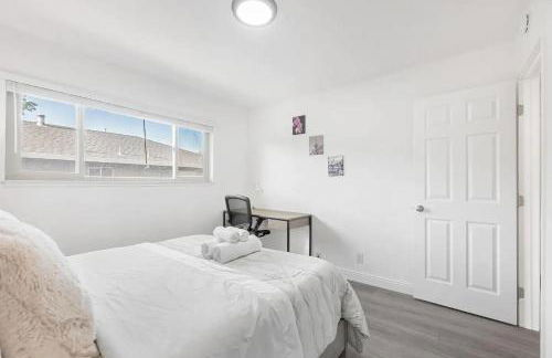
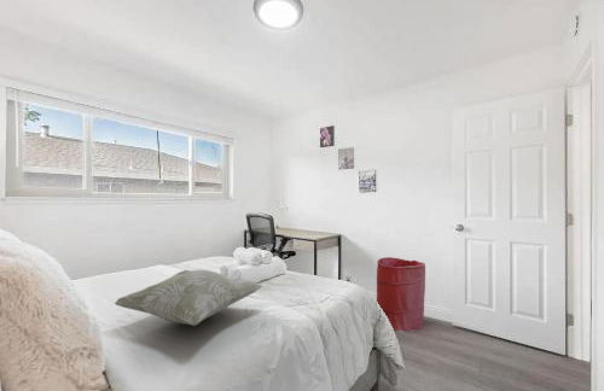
+ decorative pillow (194, 293)
+ laundry hamper (400, 290)
